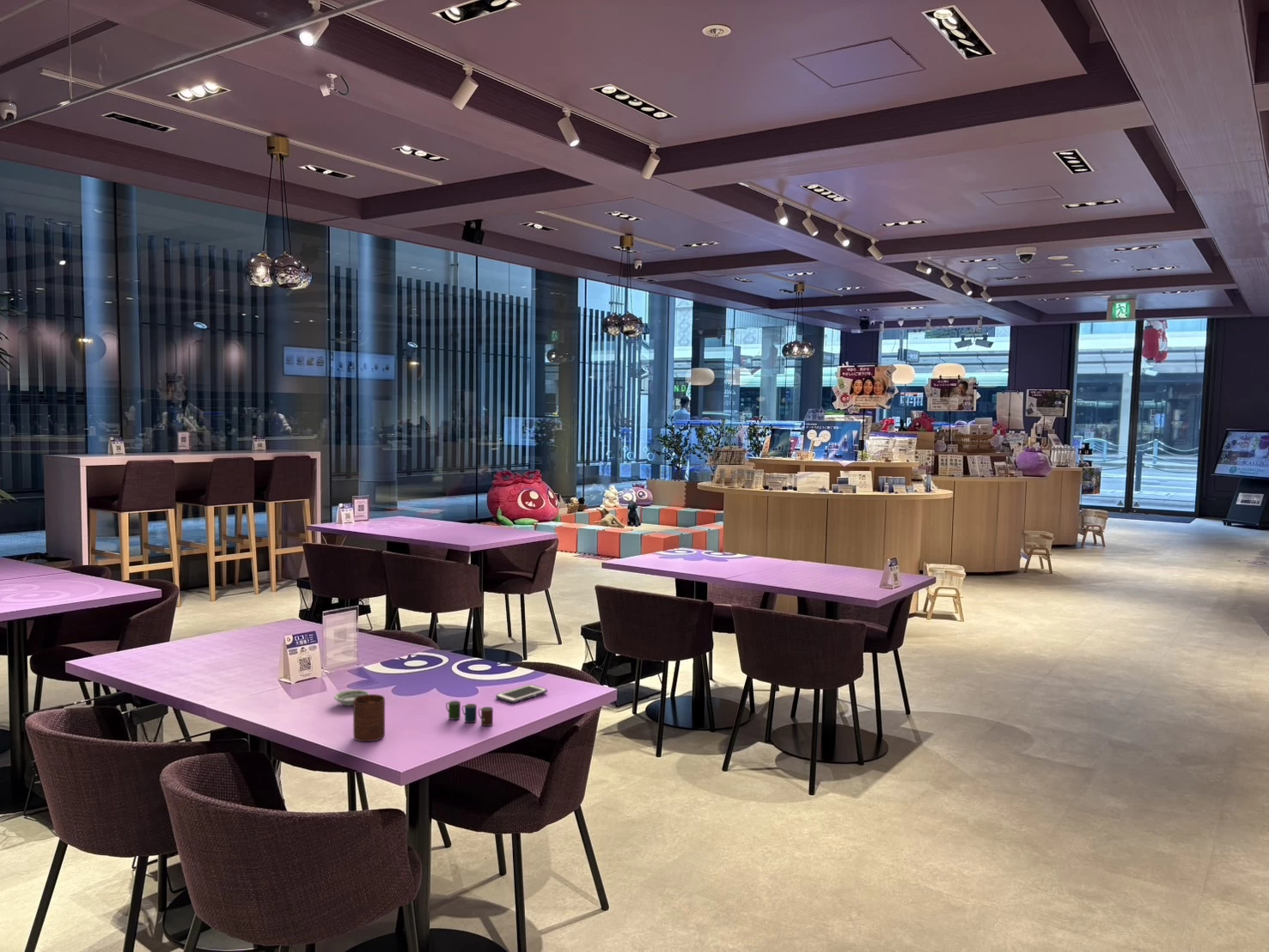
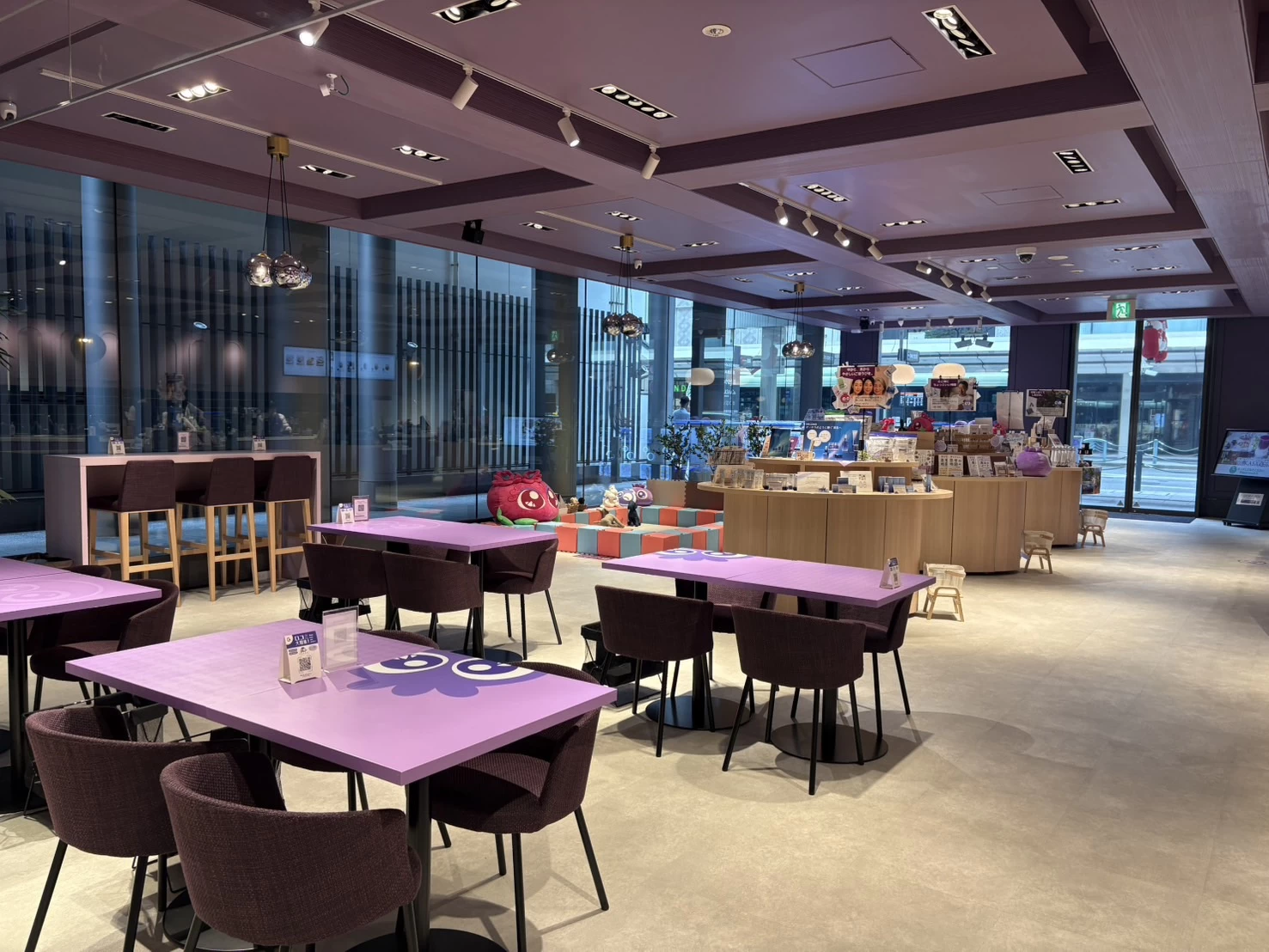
- saucer (351, 699)
- cell phone (522, 693)
- cup (367, 717)
- cup (468, 707)
